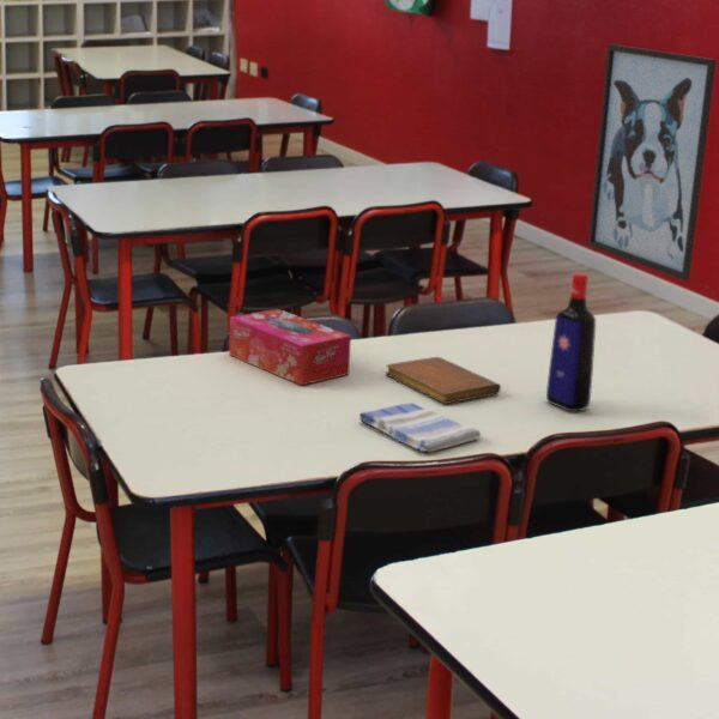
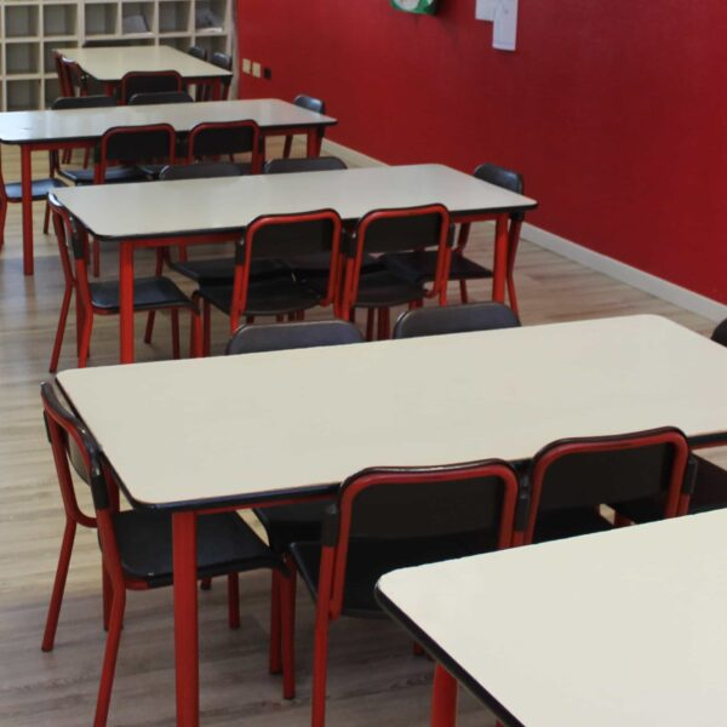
- wall art (647, 159)
- liquor bottle (573, 340)
- tissue box (289, 345)
- dish towel (418, 424)
- notebook (441, 379)
